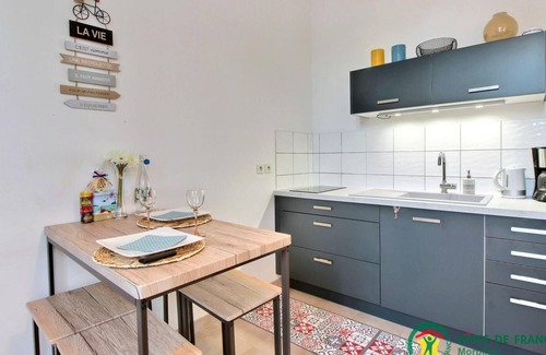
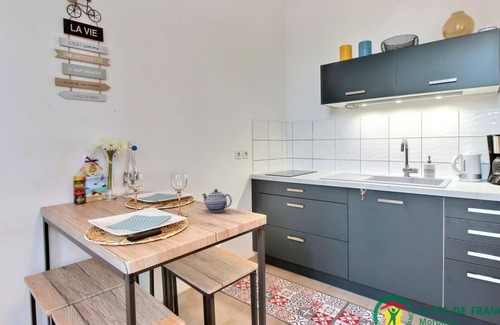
+ teapot (216, 200)
